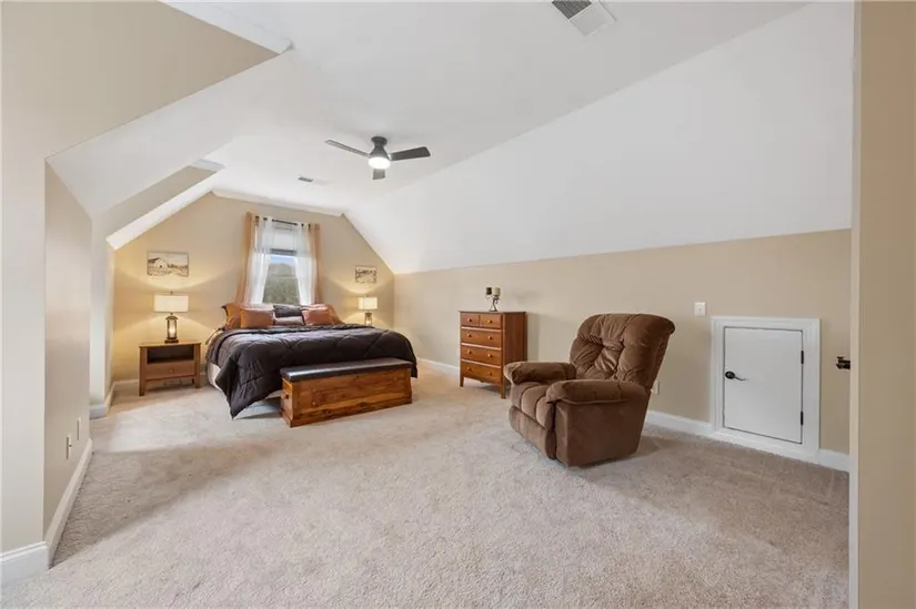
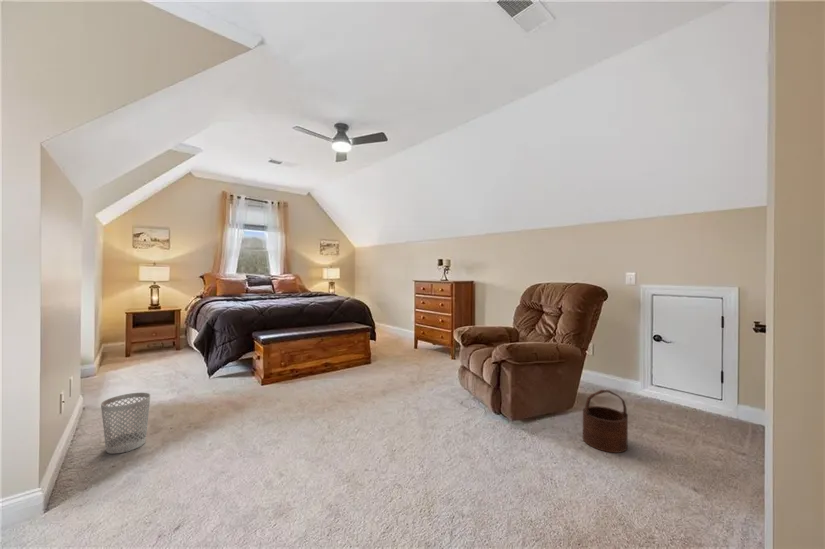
+ wooden bucket (604, 416)
+ wastebasket (126, 422)
